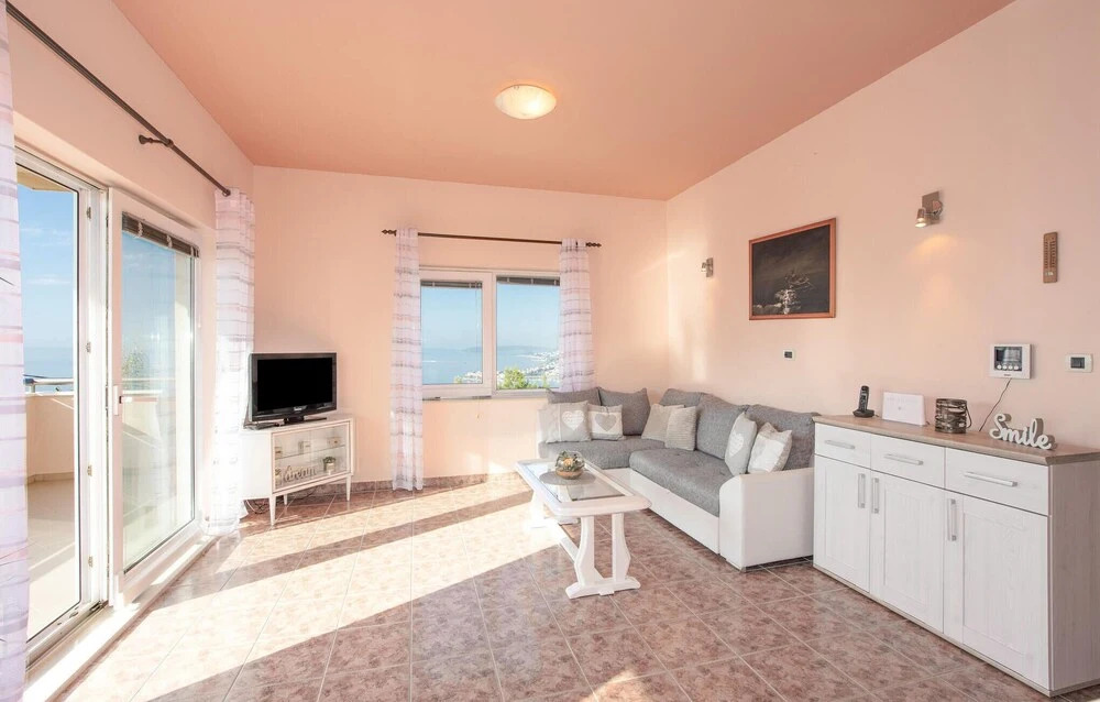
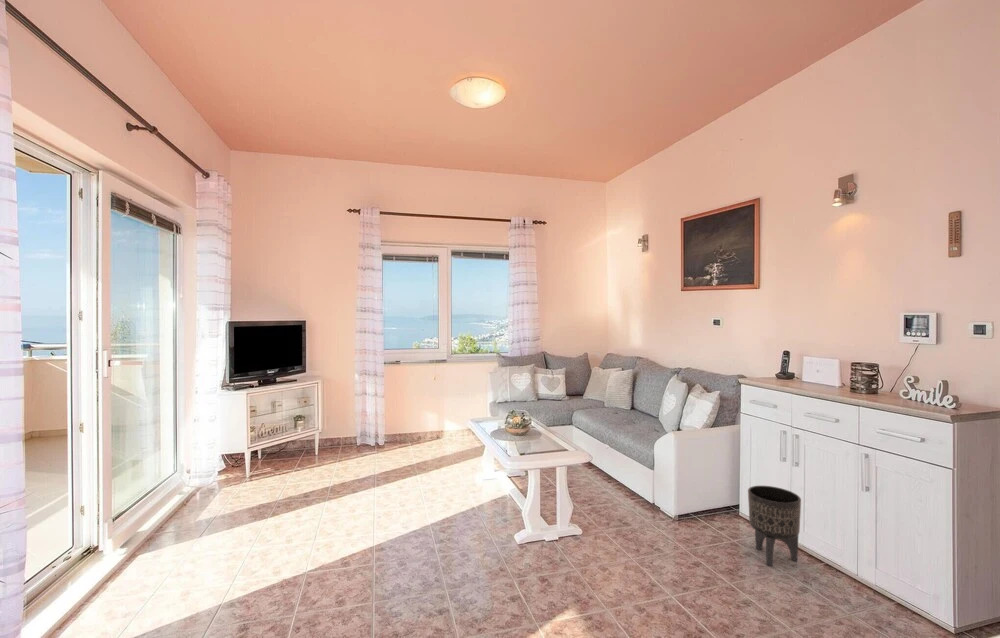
+ planter (773, 525)
